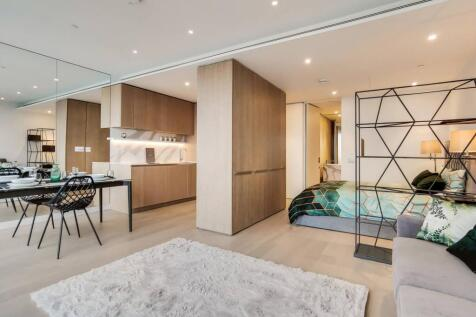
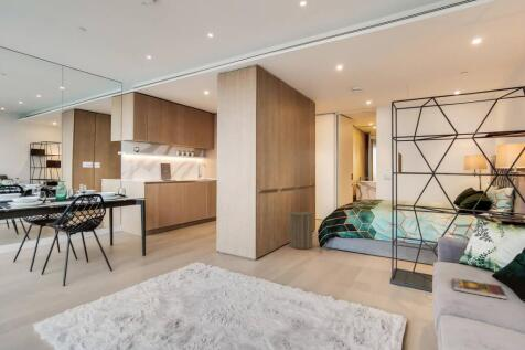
+ laundry hamper (301, 226)
+ book (476, 287)
